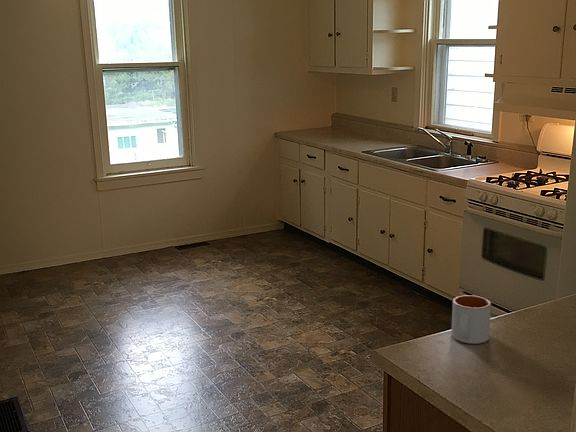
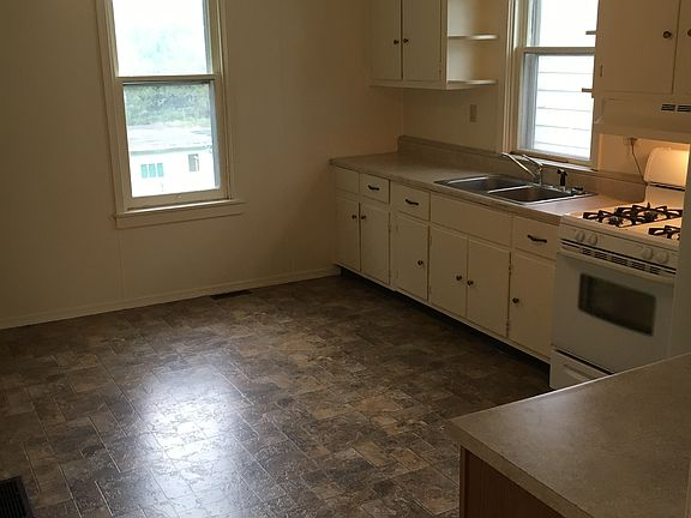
- mug (469, 321)
